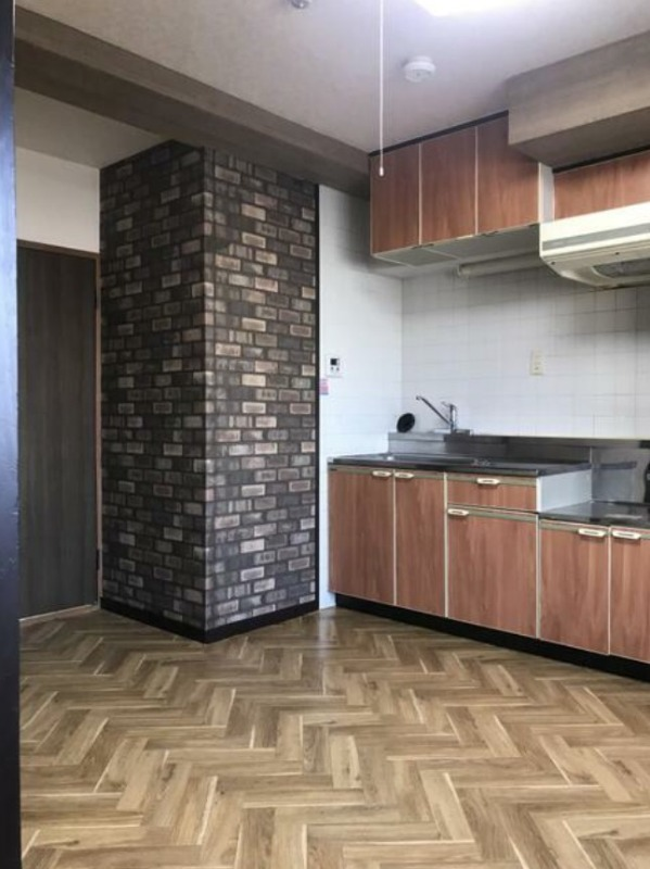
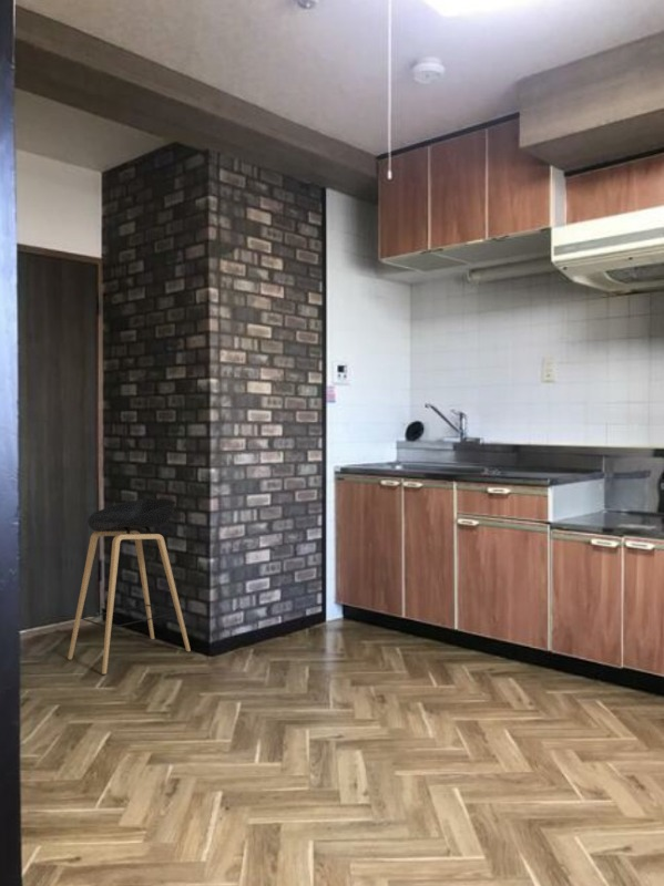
+ stool (141, 578)
